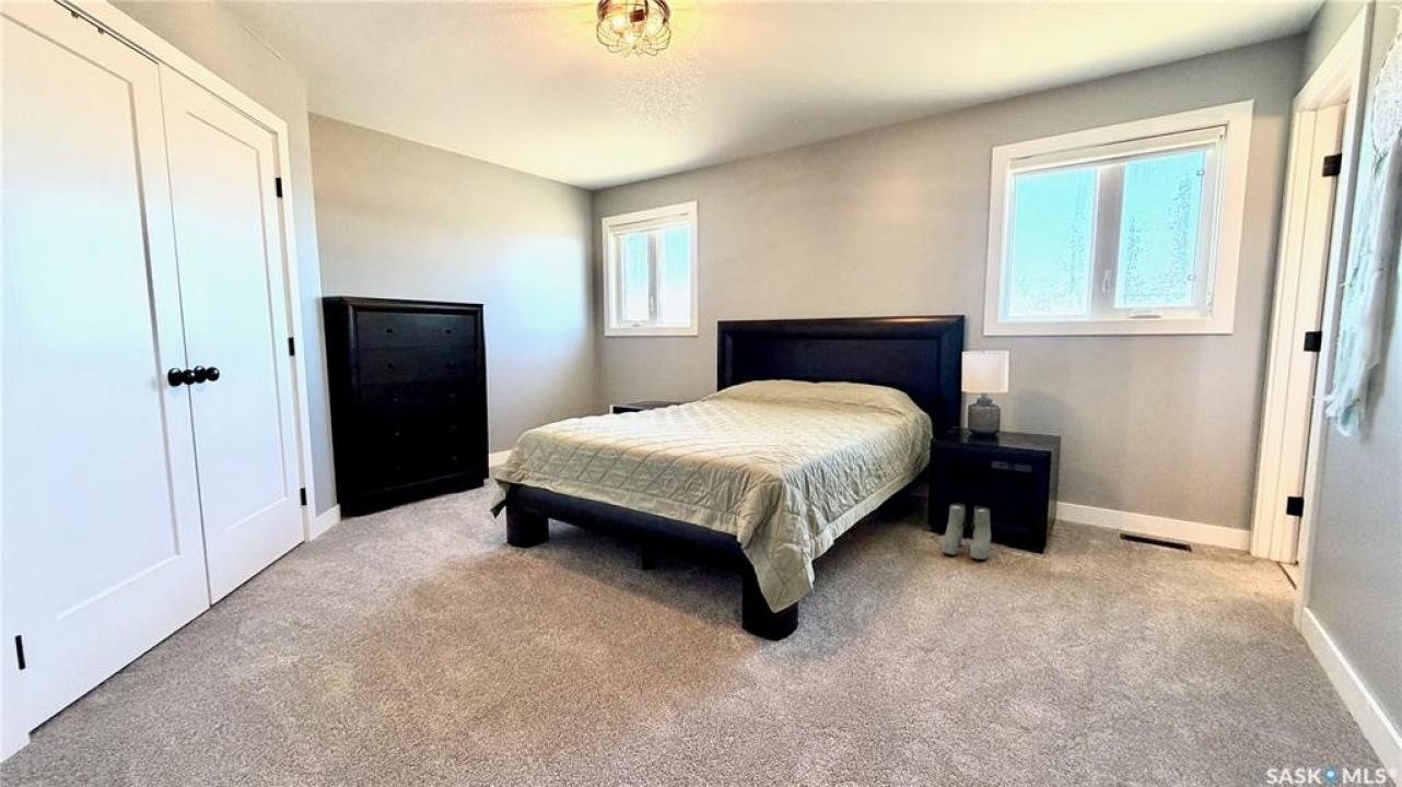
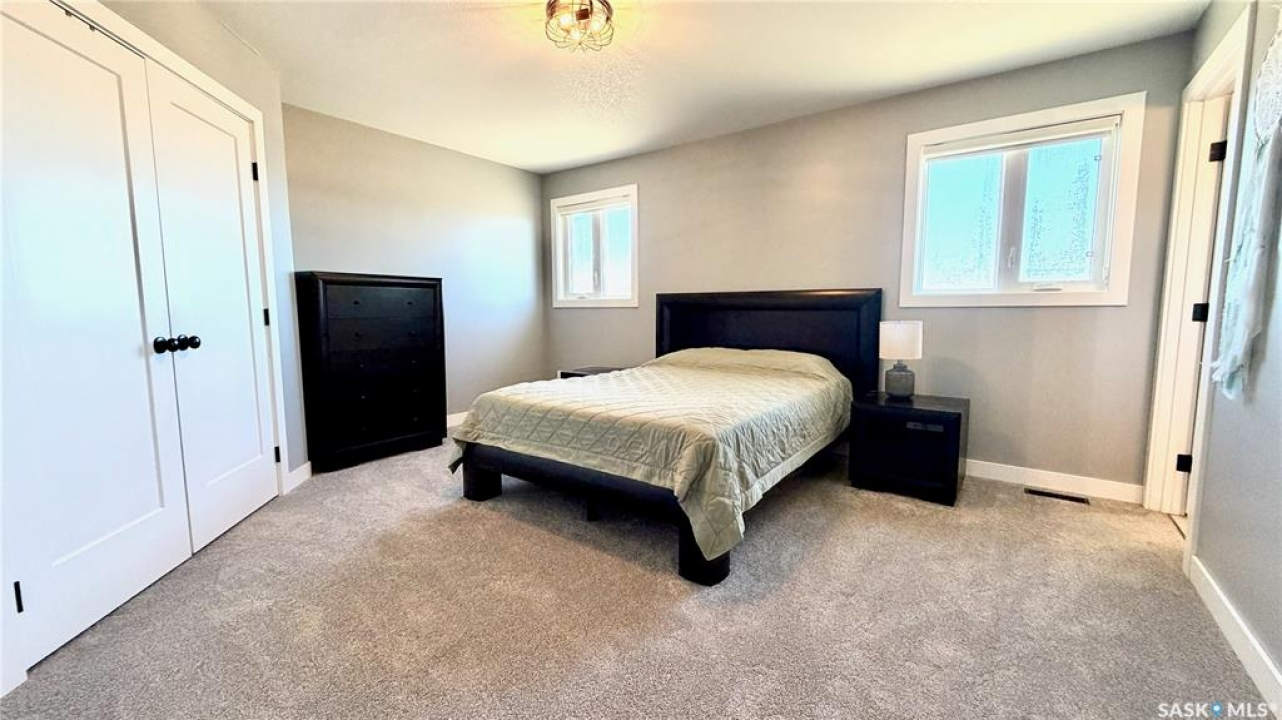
- boots (966, 527)
